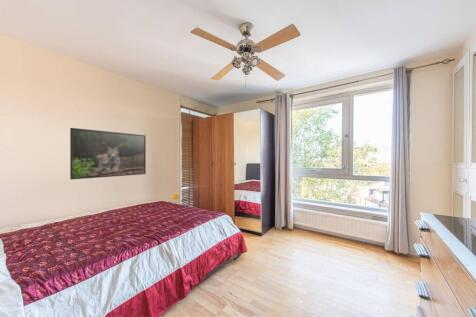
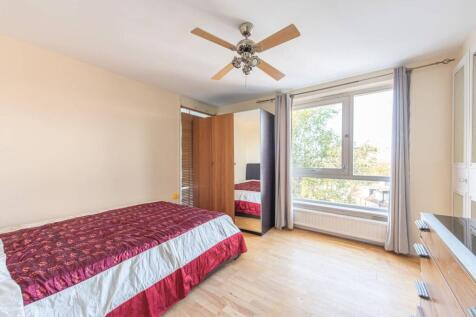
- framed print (113, 154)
